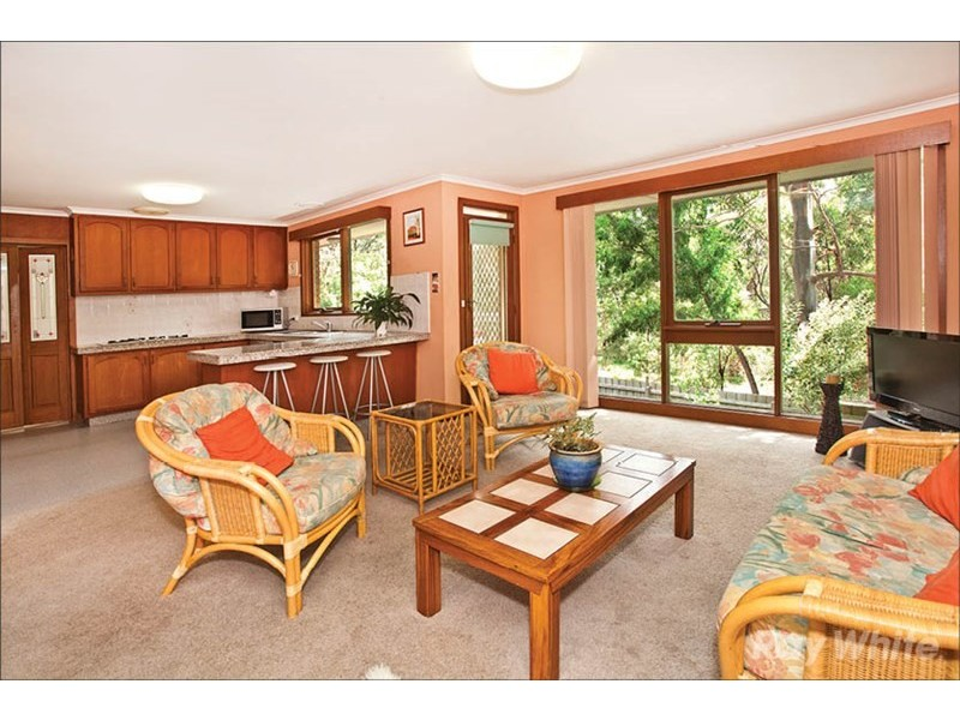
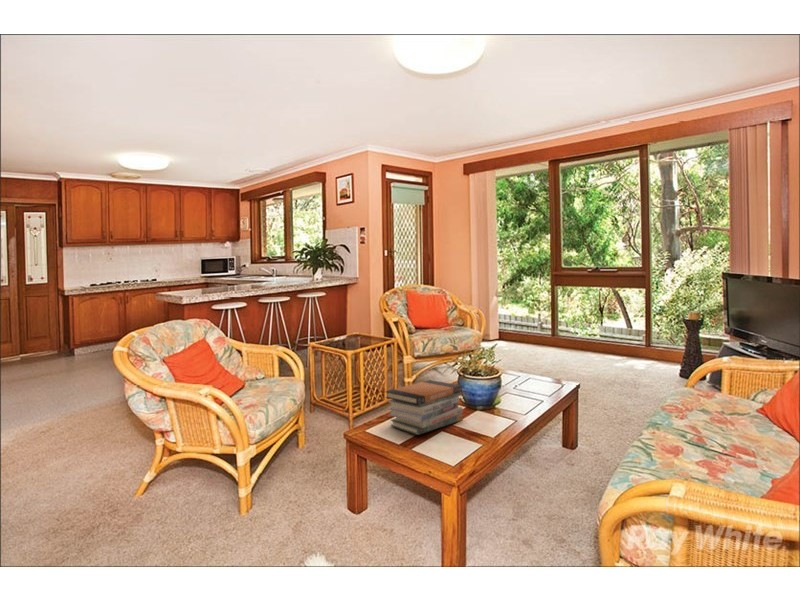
+ book stack (425, 405)
